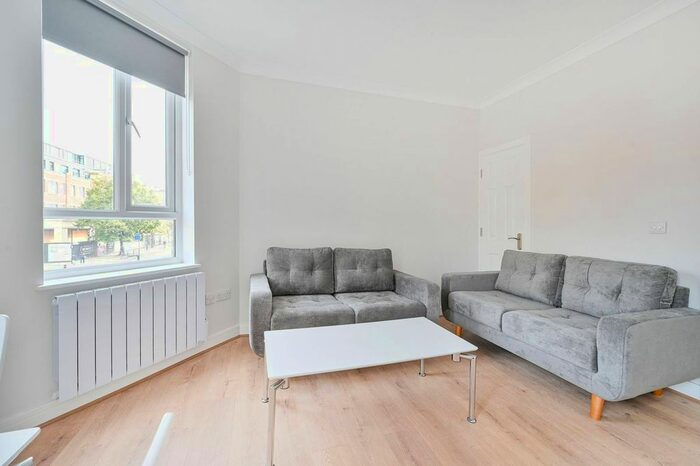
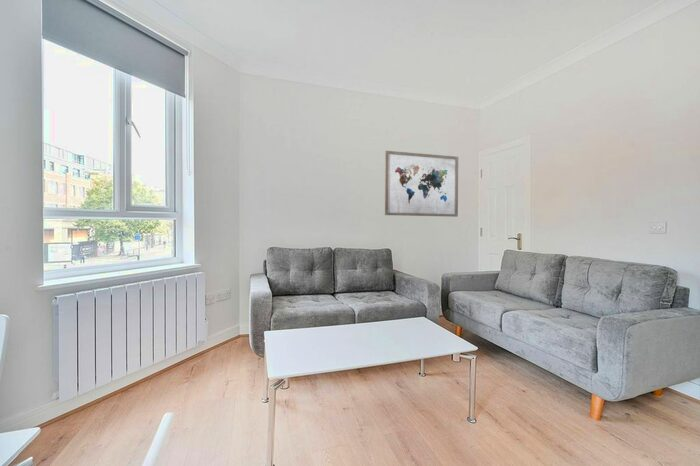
+ wall art (422, 184)
